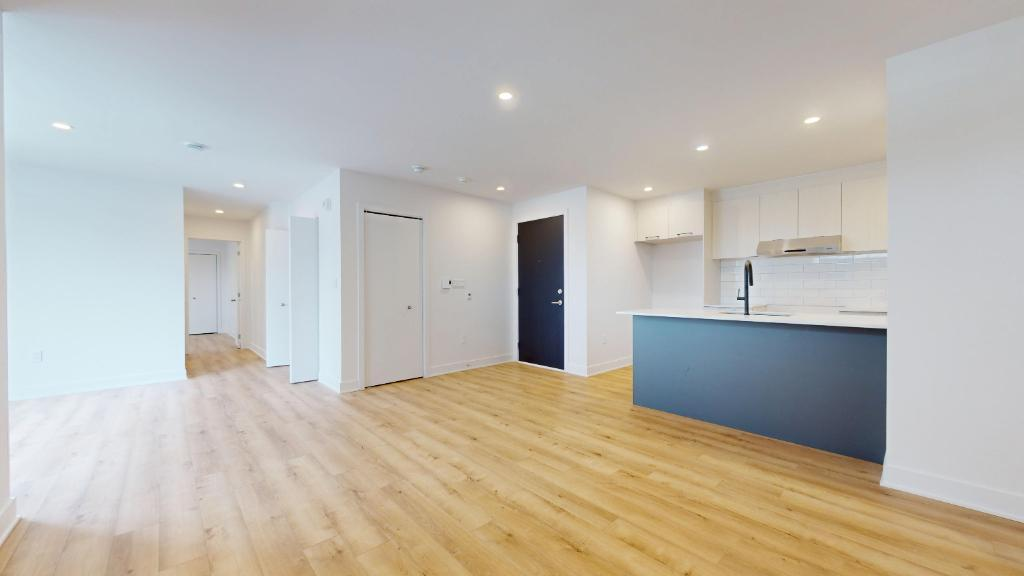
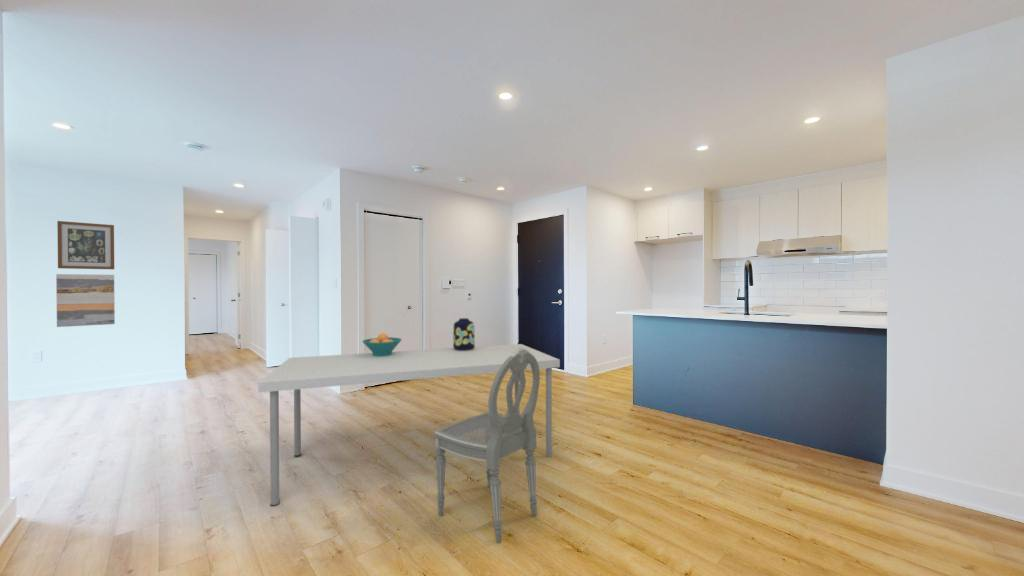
+ dining chair (490, 427)
+ wall art (86, 246)
+ vase (463, 333)
+ fruit bowl (382, 343)
+ wall art (86, 300)
+ dining table (422, 378)
